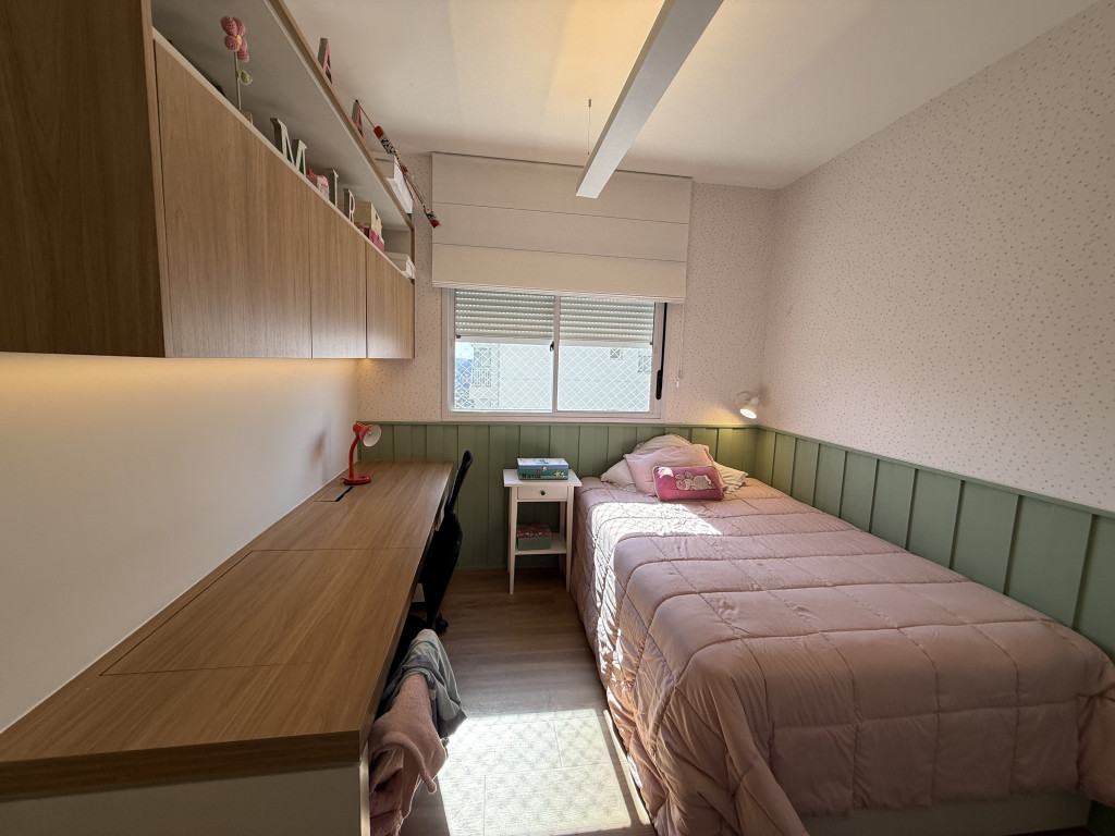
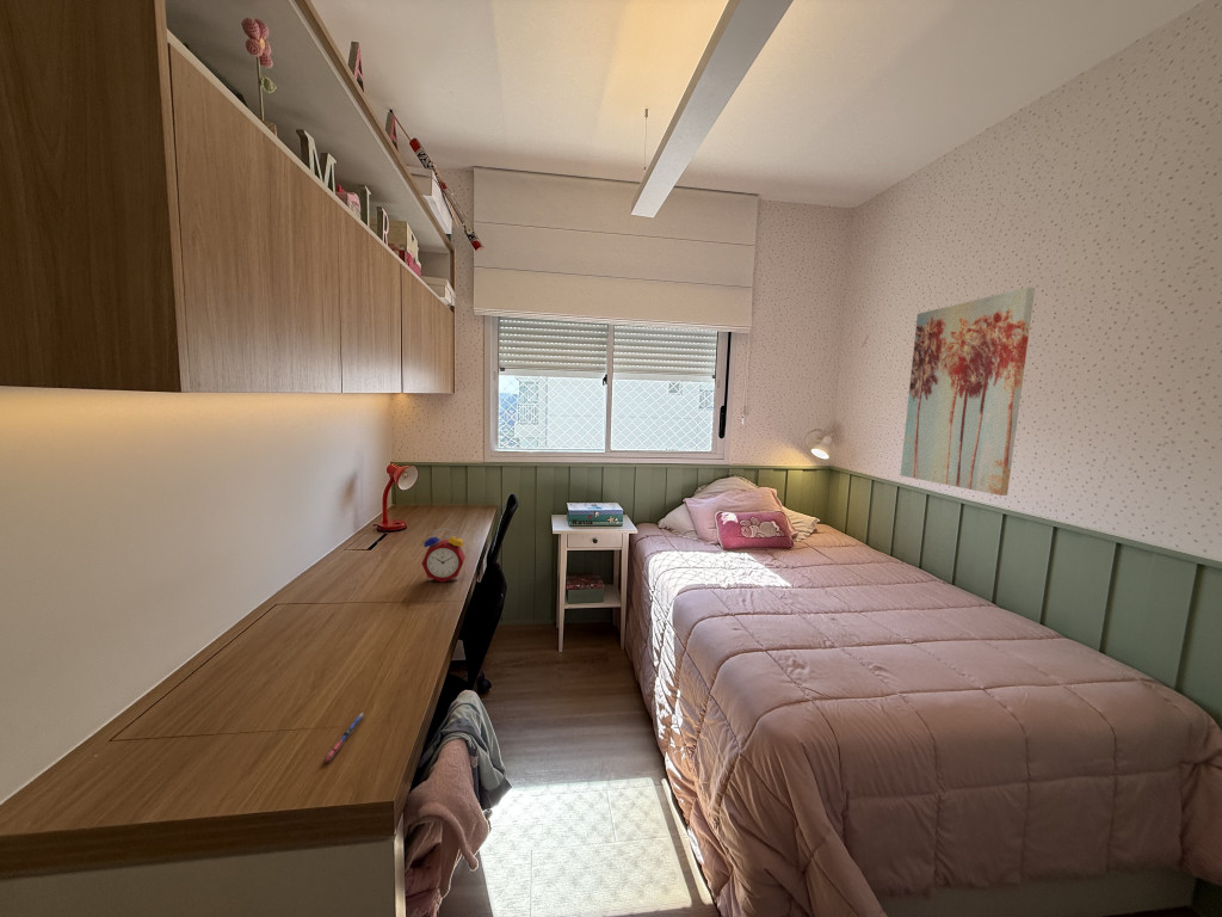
+ pen (345, 734)
+ wall art (957, 395)
+ alarm clock (444, 553)
